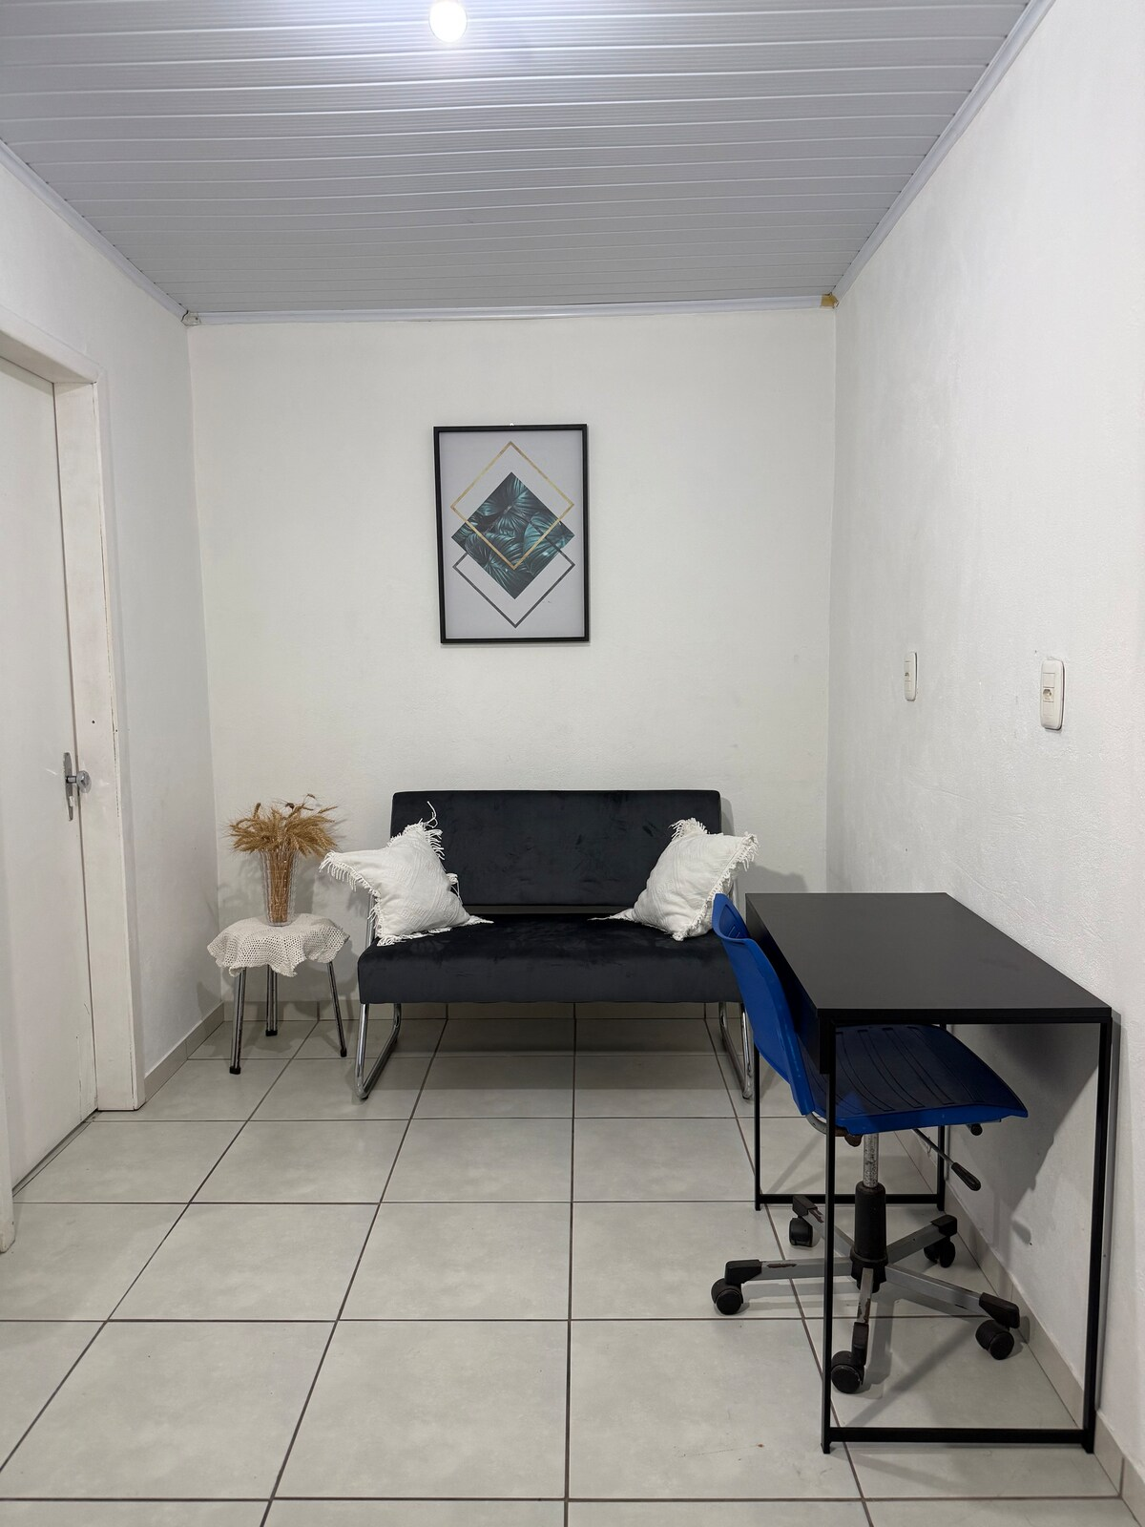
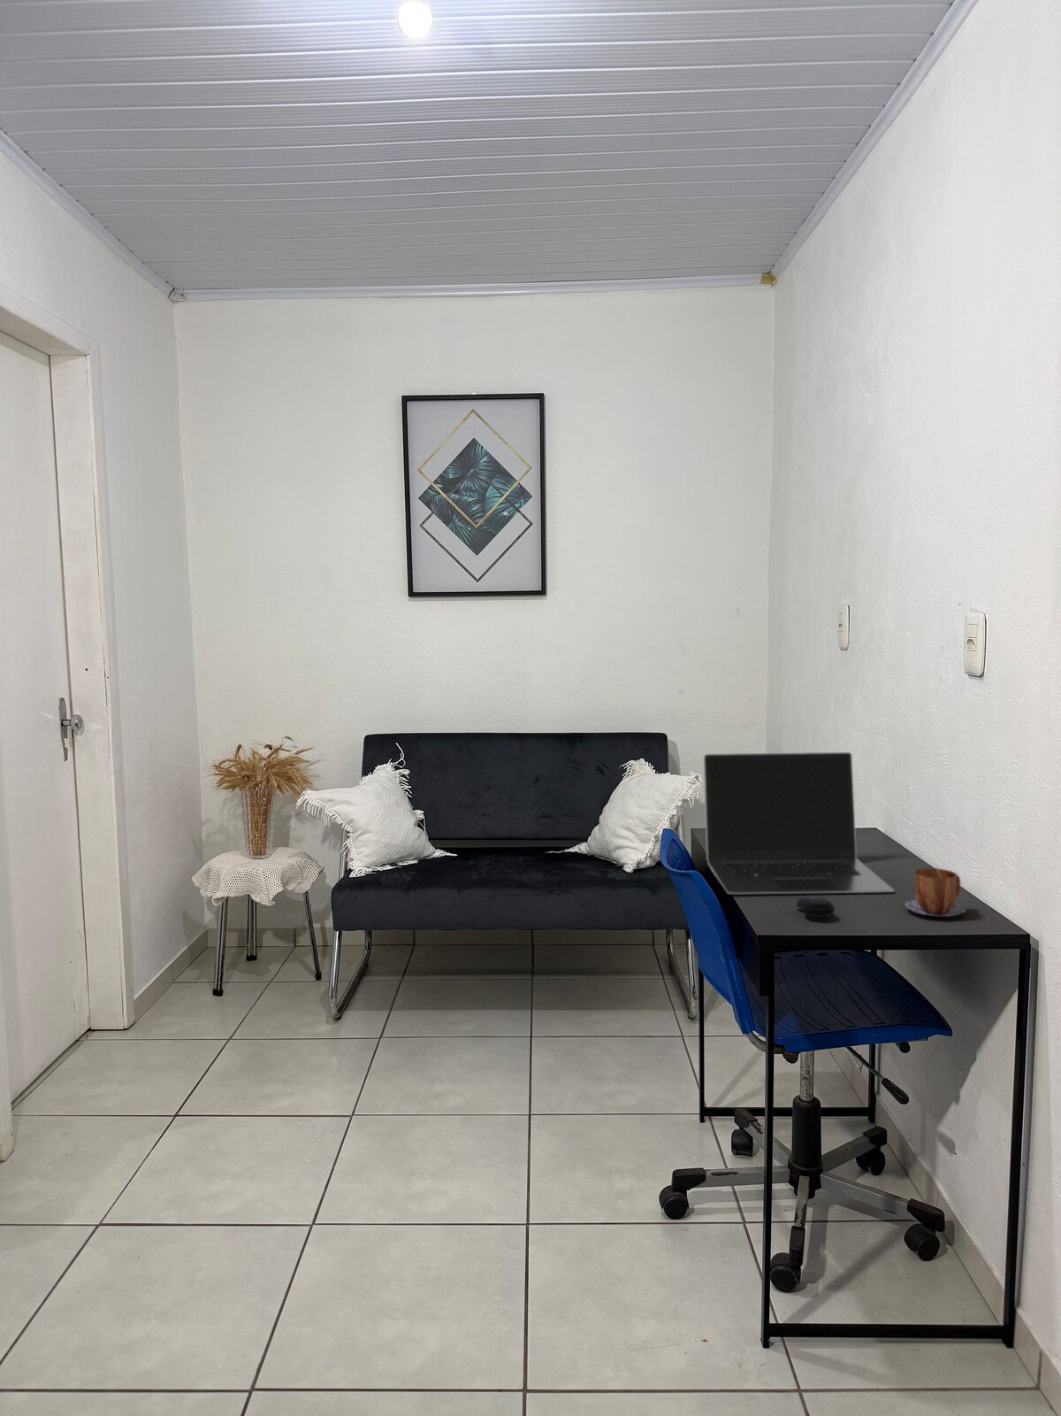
+ laptop (794, 818)
+ mug (936, 892)
+ computer mouse (815, 904)
